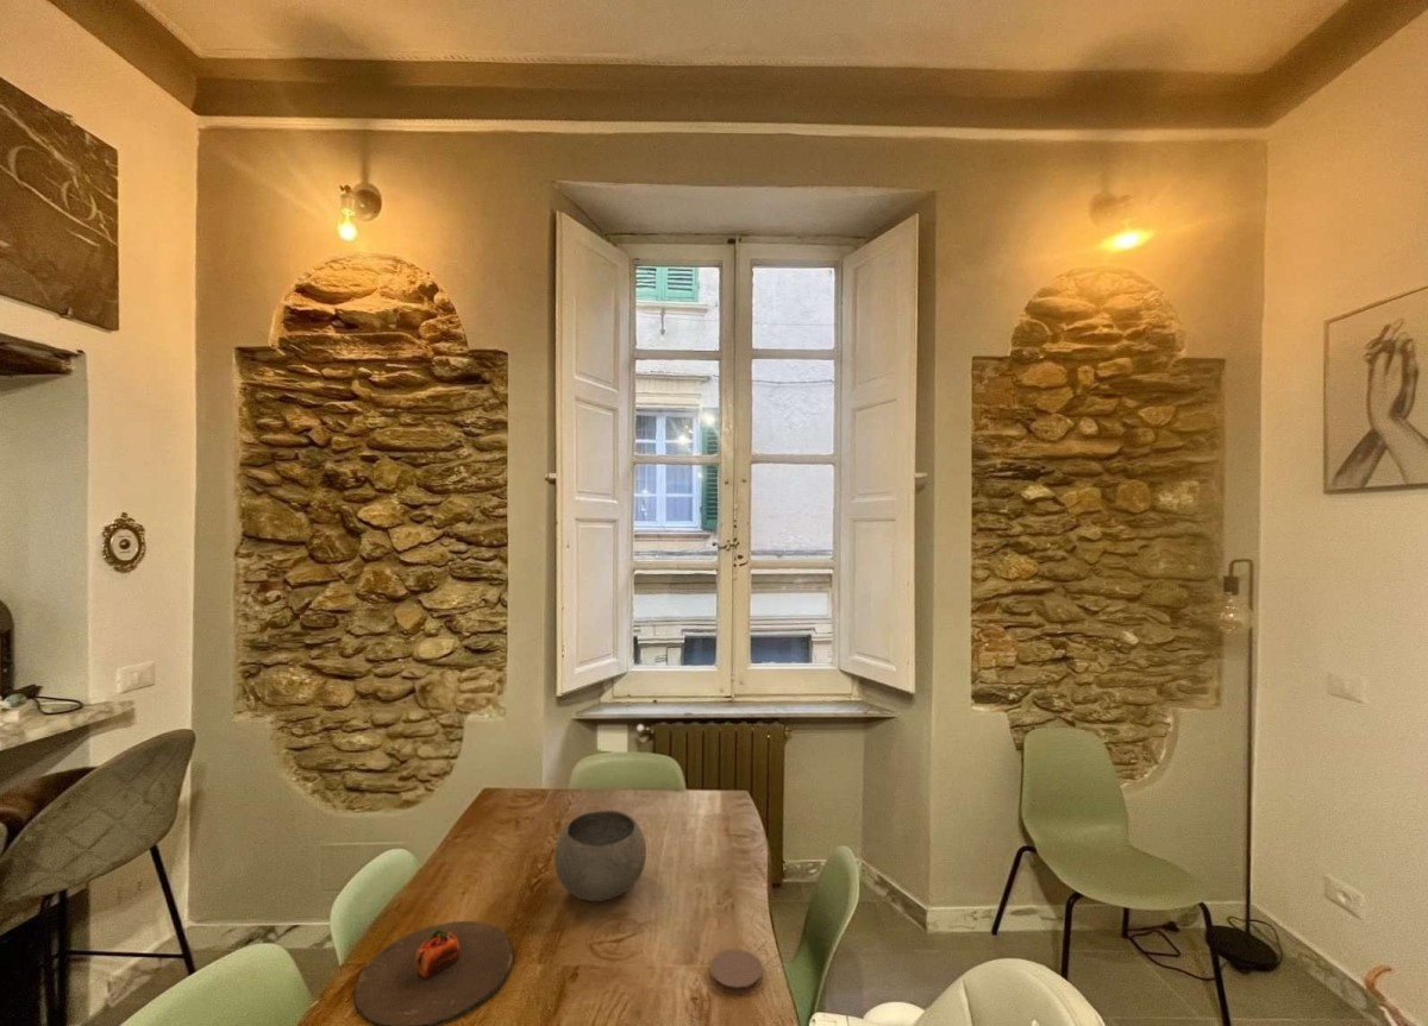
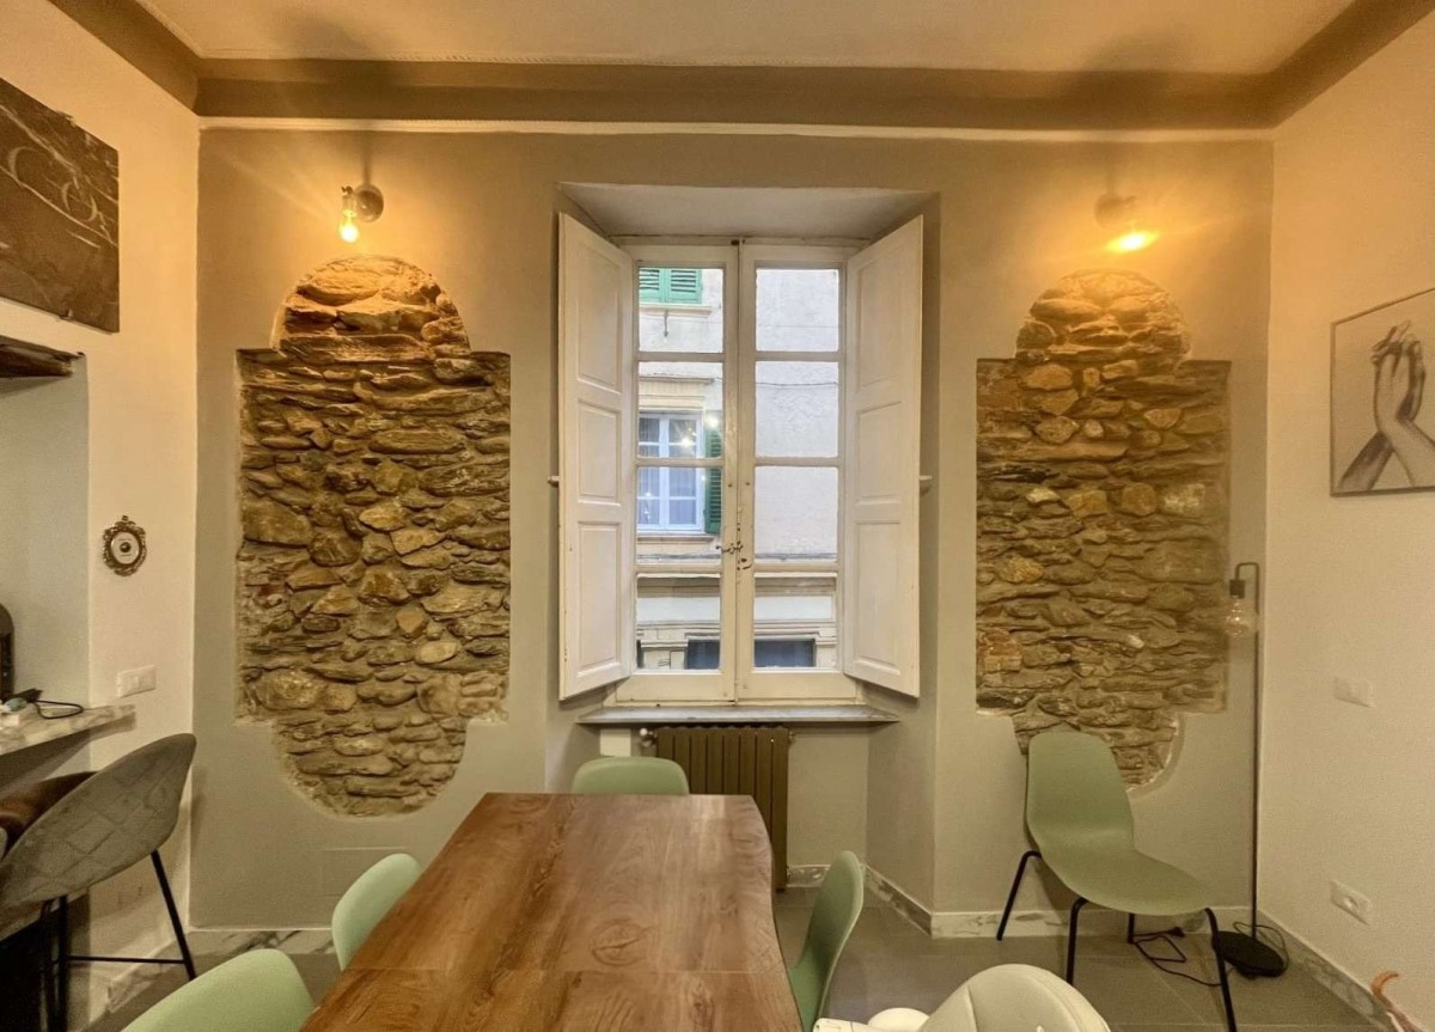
- coaster (735, 970)
- bowl (600, 857)
- plate (437, 951)
